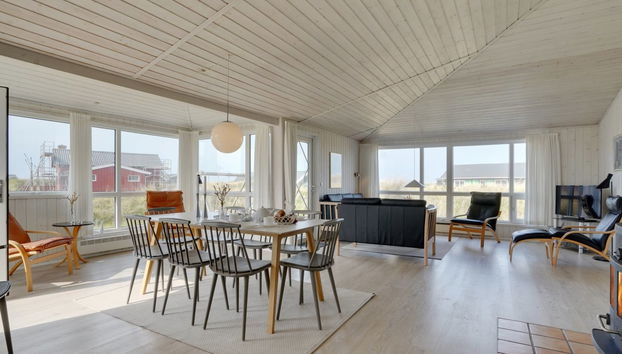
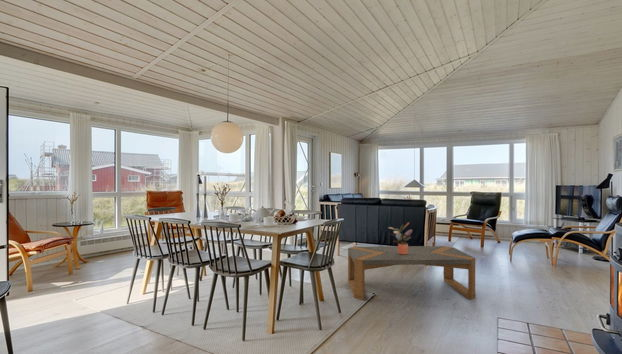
+ potted plant (399, 237)
+ coffee table (407, 264)
